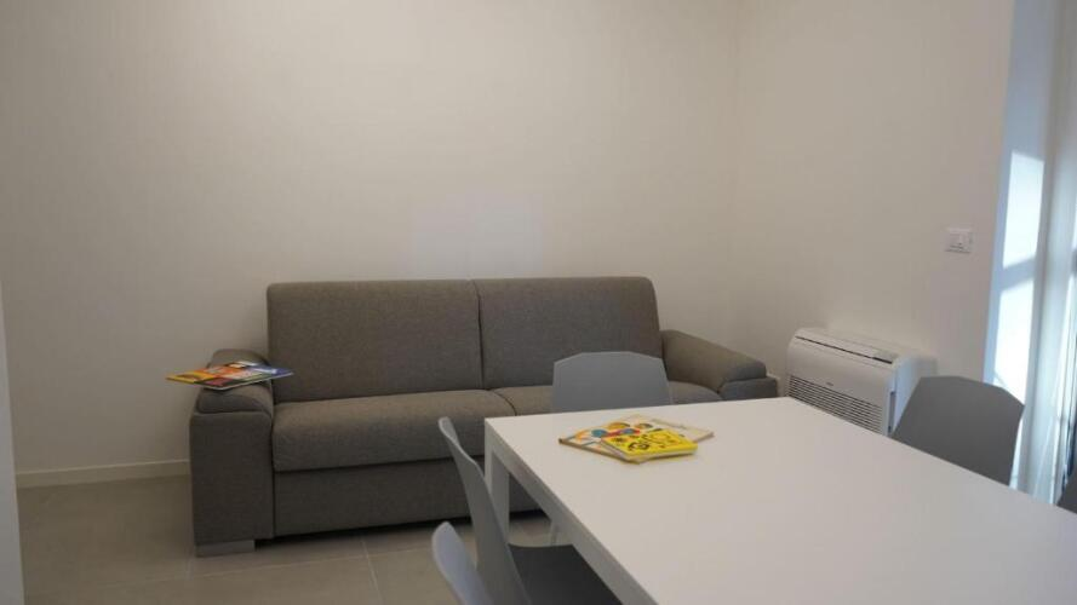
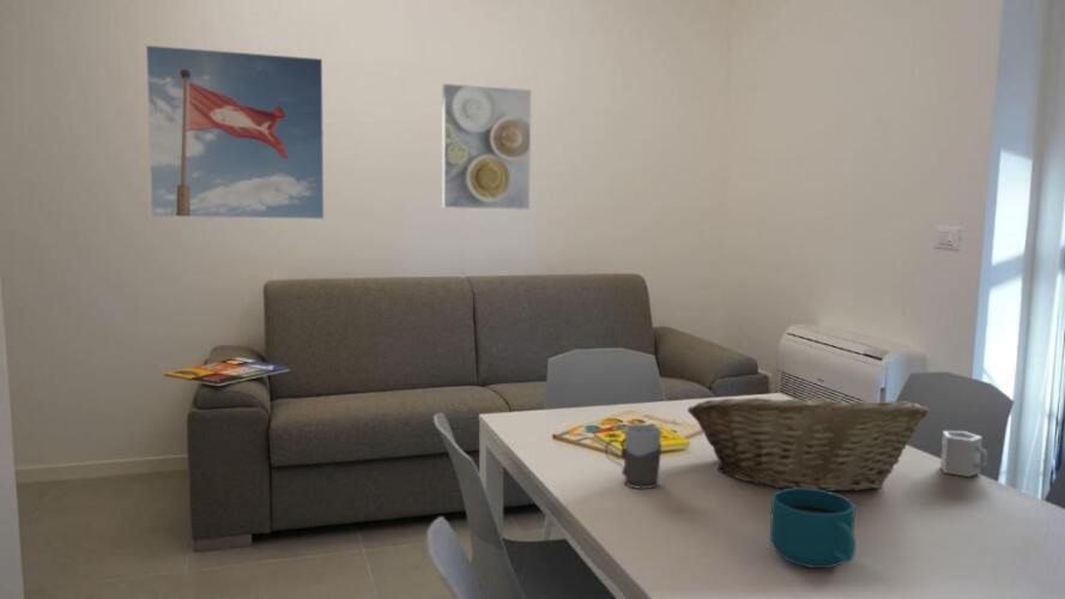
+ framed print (238, 135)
+ fruit basket (803, 429)
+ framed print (486, 147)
+ mug (633, 455)
+ cup (818, 533)
+ cup (963, 454)
